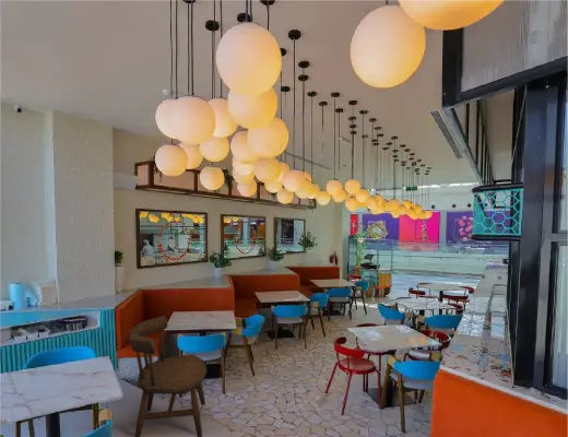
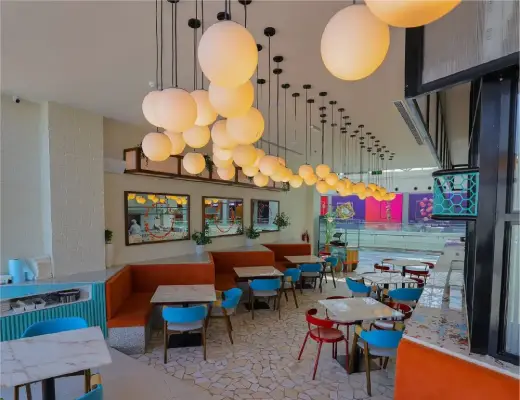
- dining chair (169, 375)
